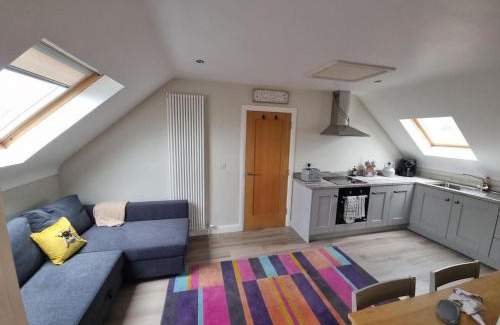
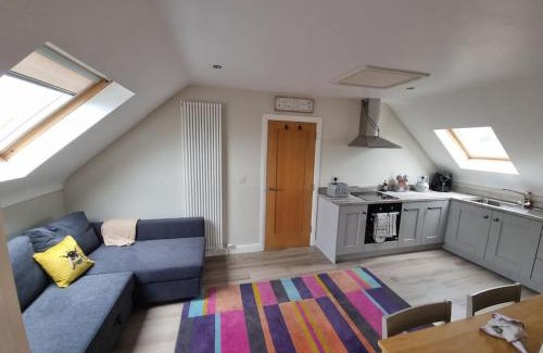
- oval tray (448, 310)
